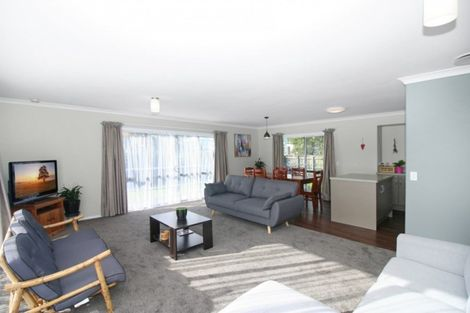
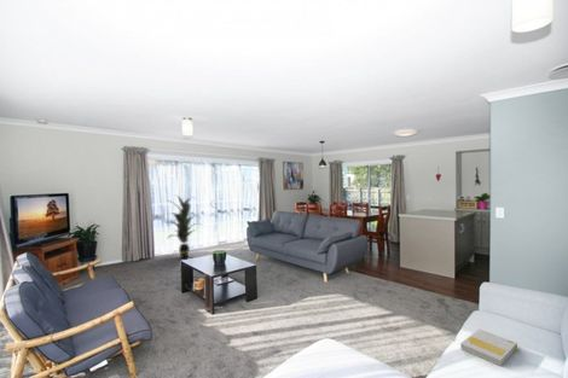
+ indoor plant (180, 226)
+ book (488, 345)
